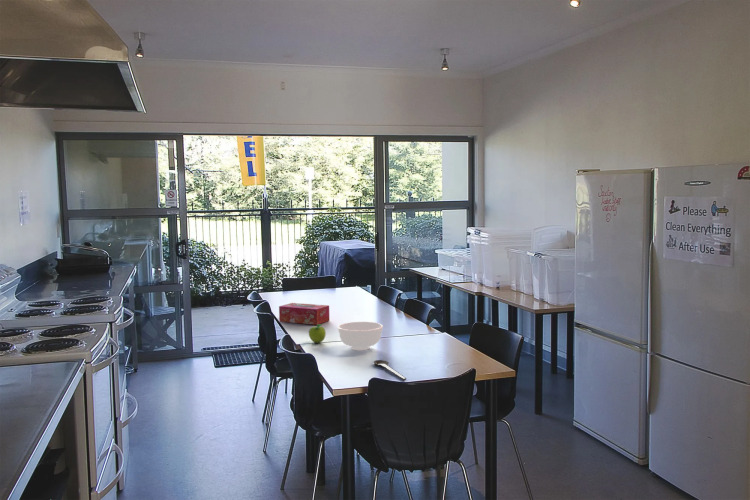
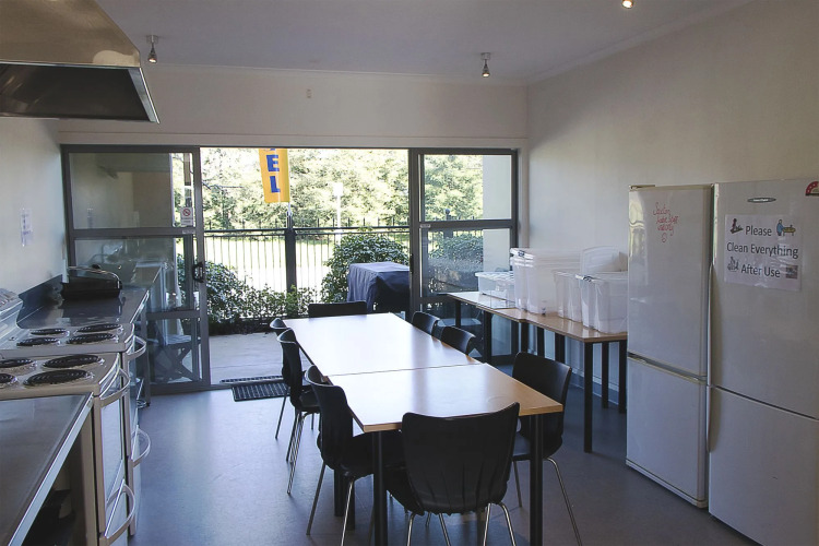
- bowl (360, 337)
- tissue box (304, 313)
- wooden spoon (390, 369)
- fruit (317, 333)
